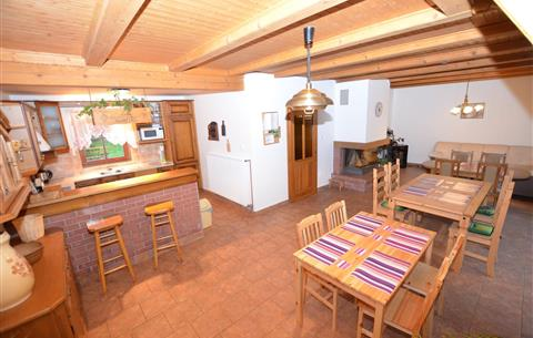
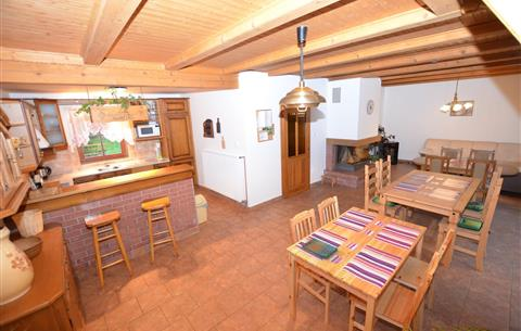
+ dish towel (319, 246)
